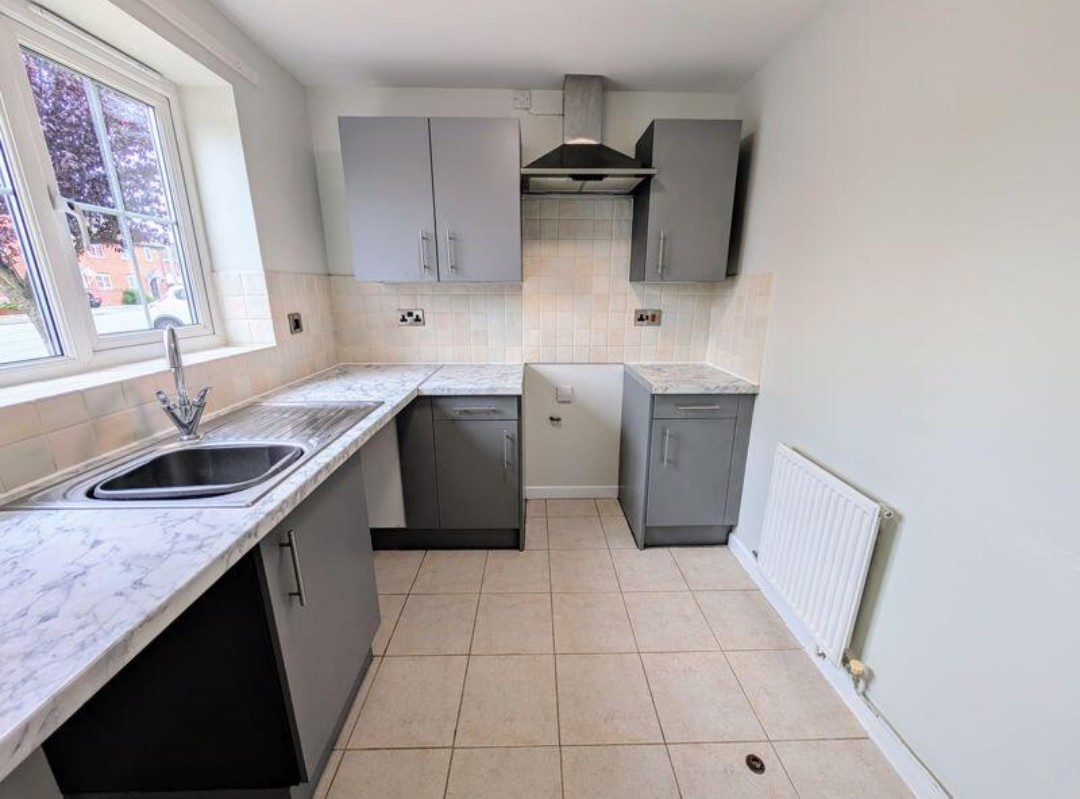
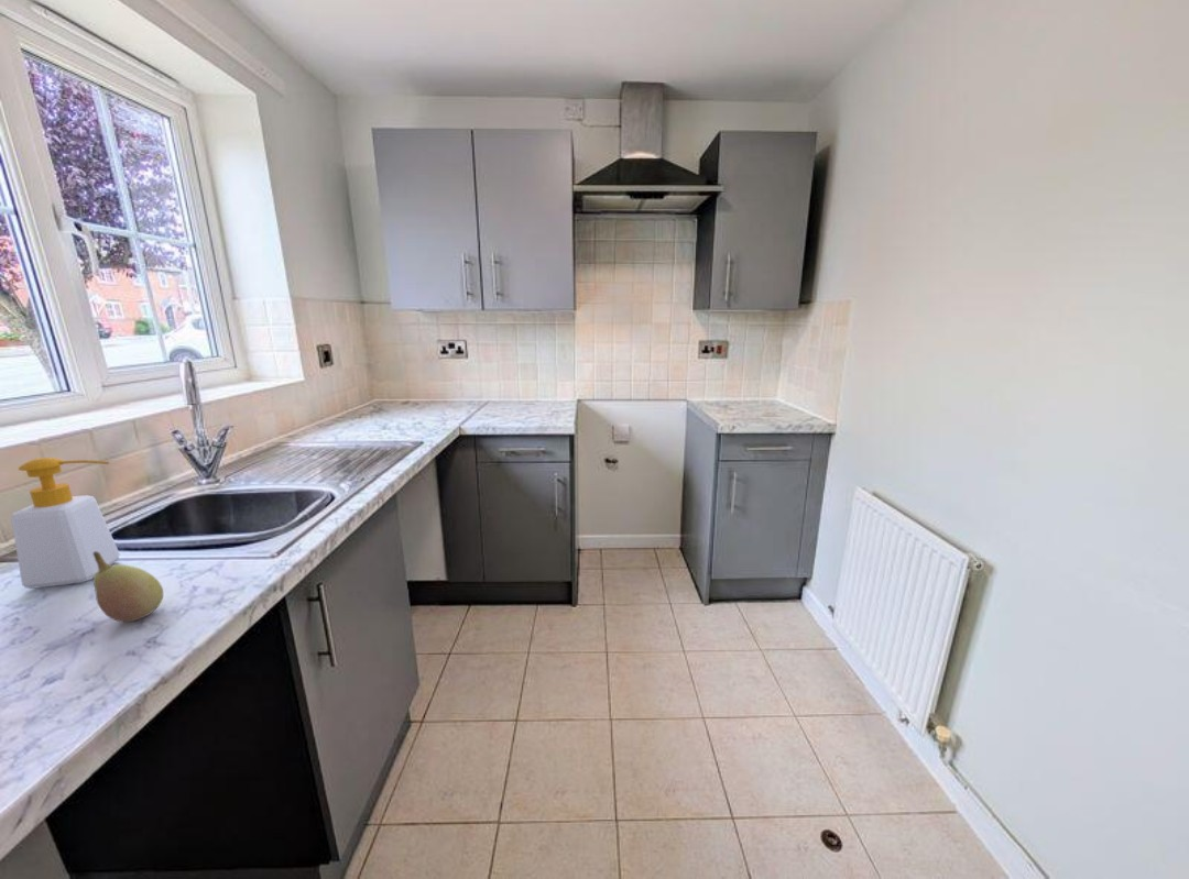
+ soap bottle (74, 516)
+ fruit (127, 583)
